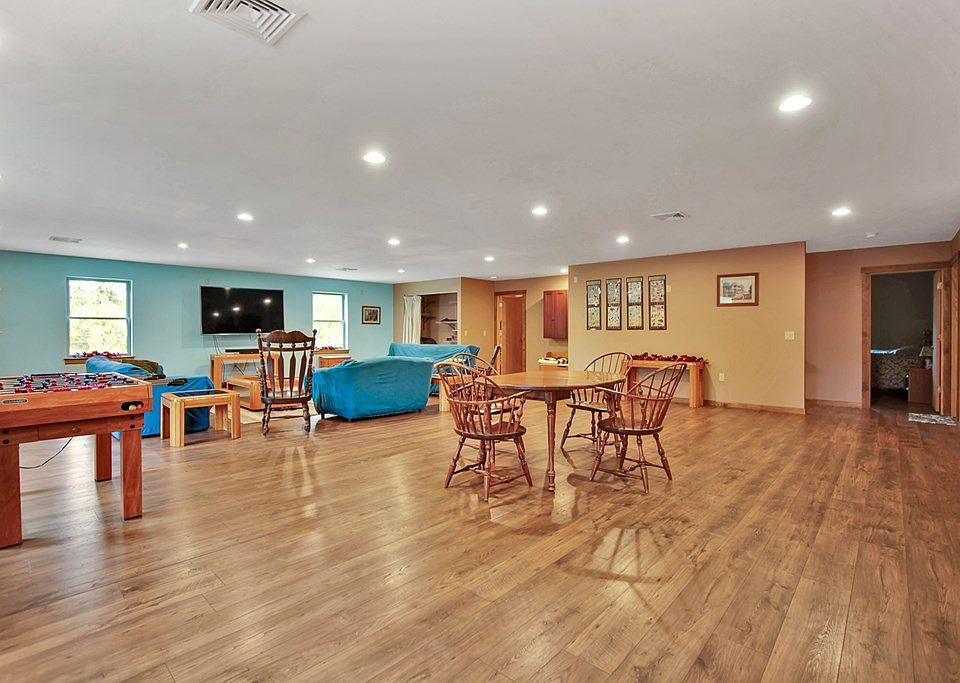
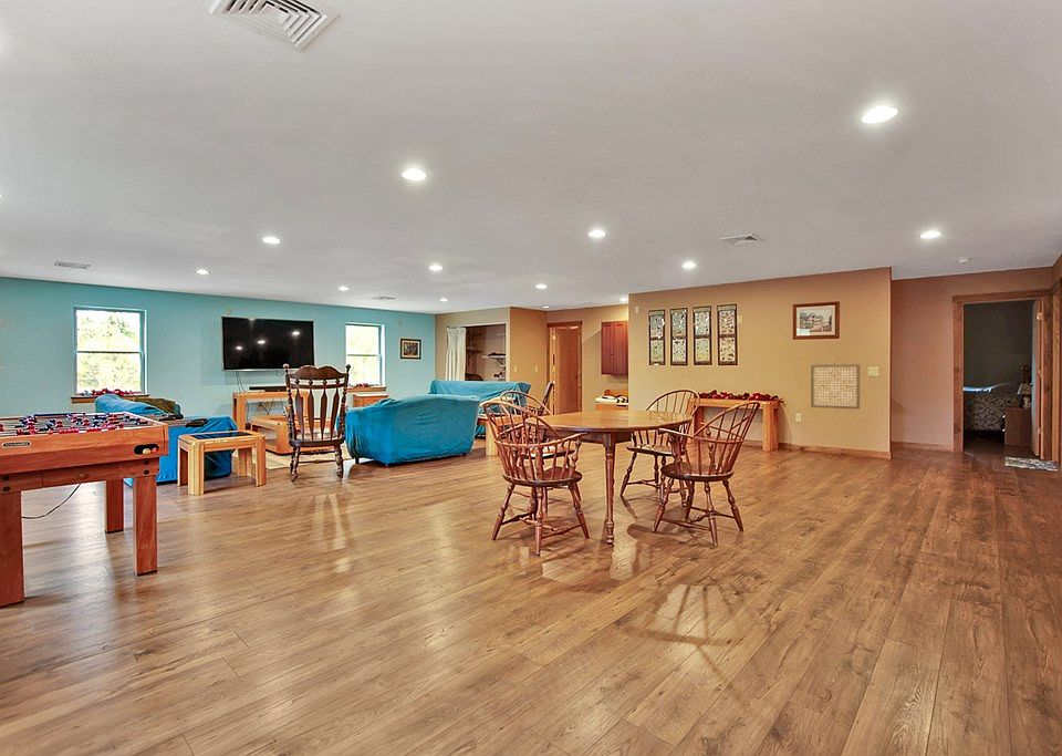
+ wall art (834, 384)
